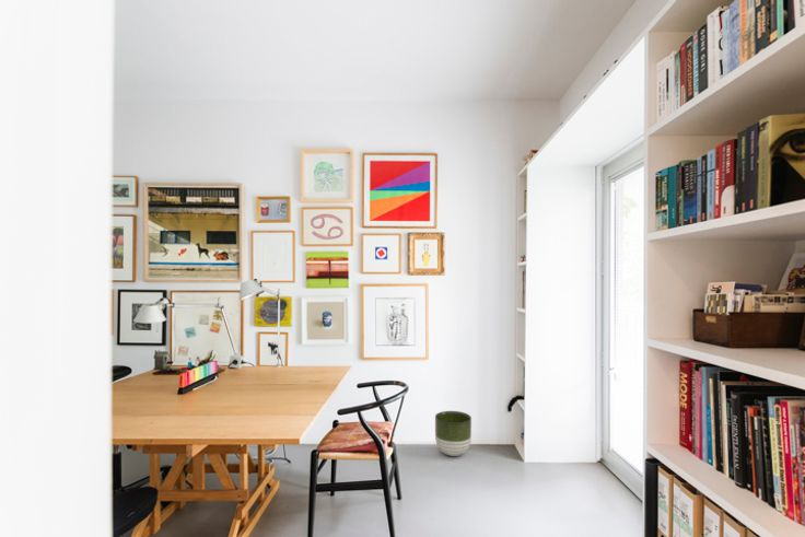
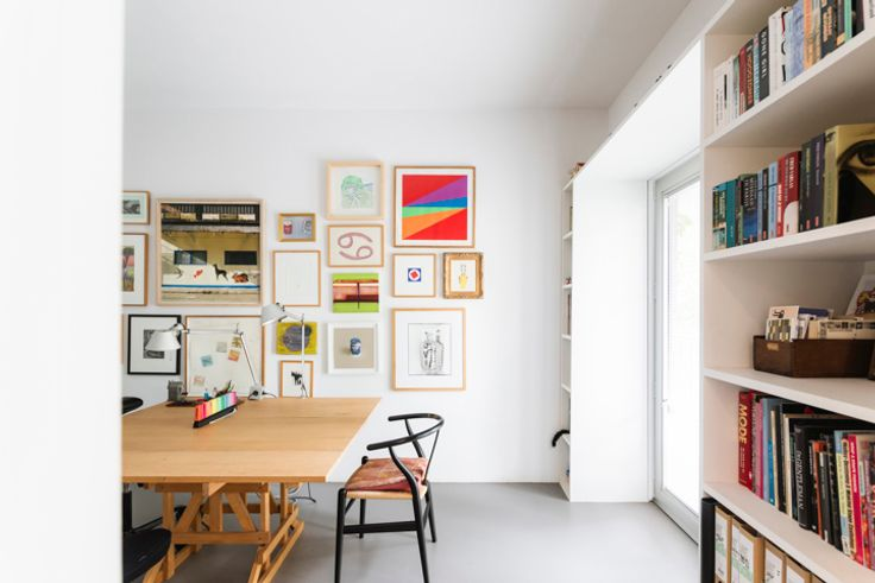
- planter (453, 434)
